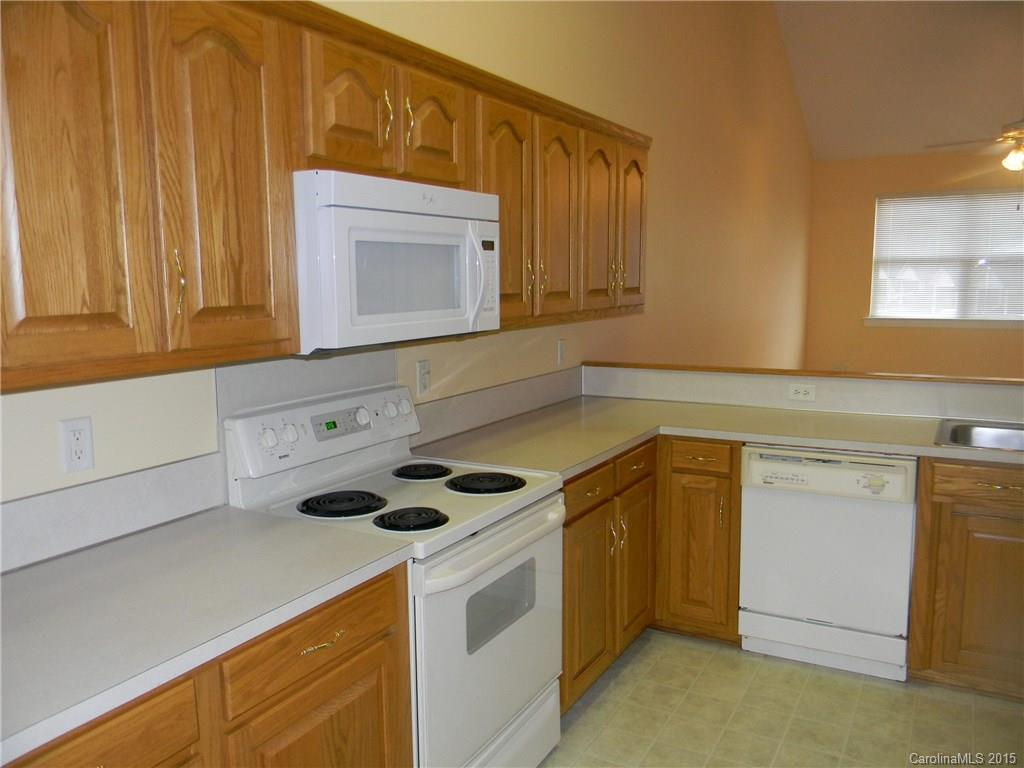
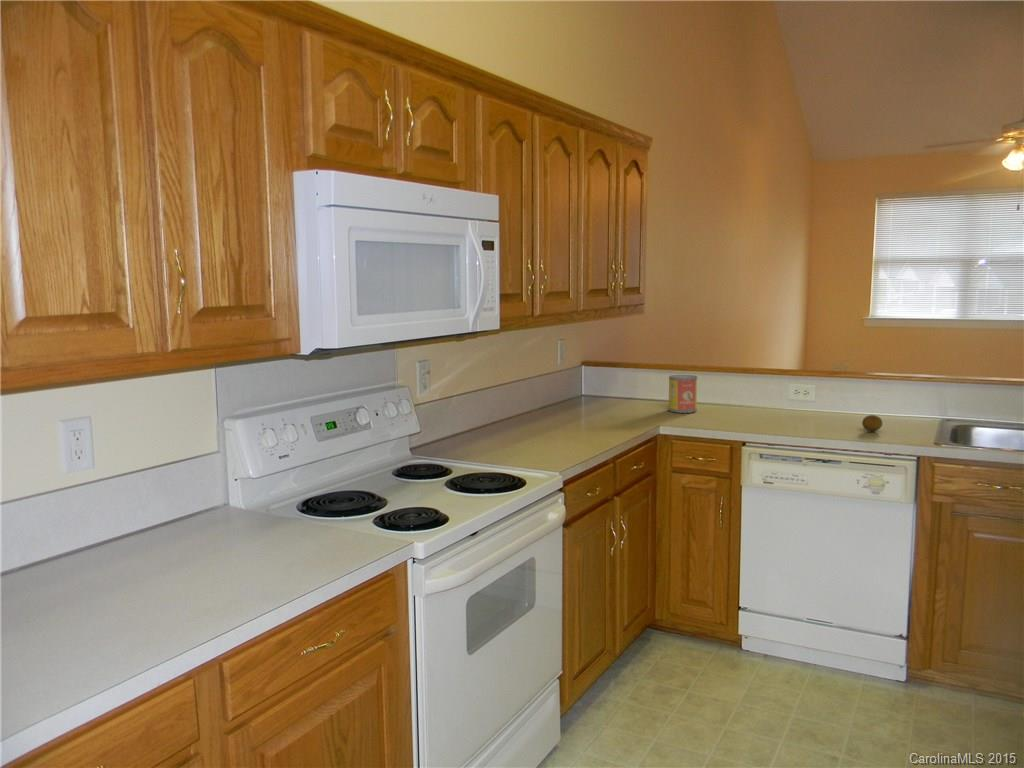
+ canister (682, 393)
+ fruit (871, 423)
